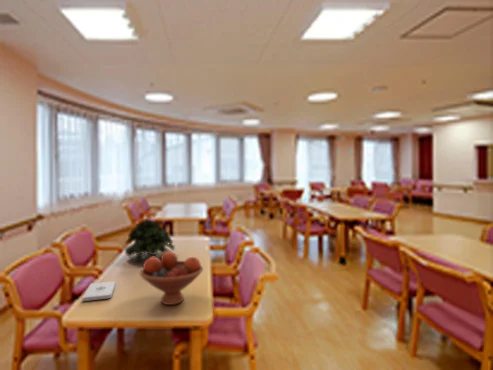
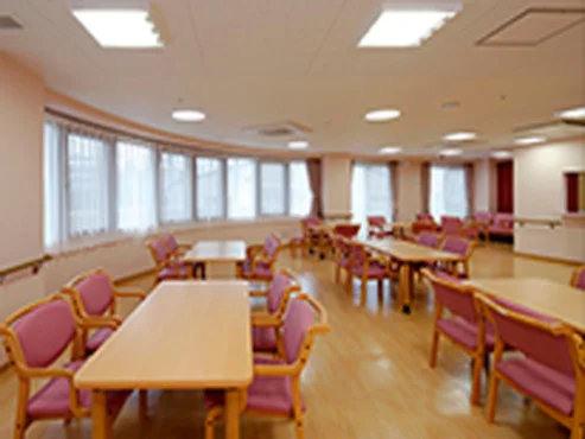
- potted plant (150, 238)
- fruit bowl (172, 278)
- notepad (100, 290)
